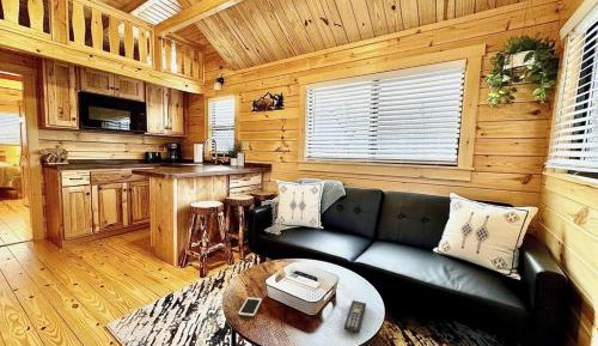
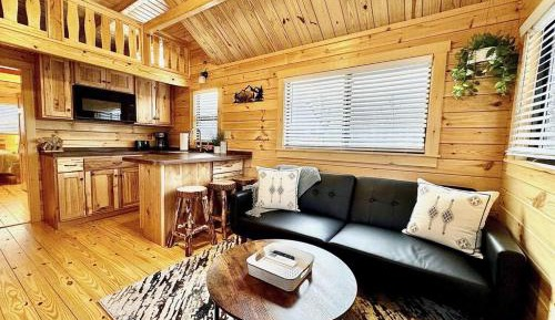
- cell phone (250, 306)
- remote control (355, 315)
